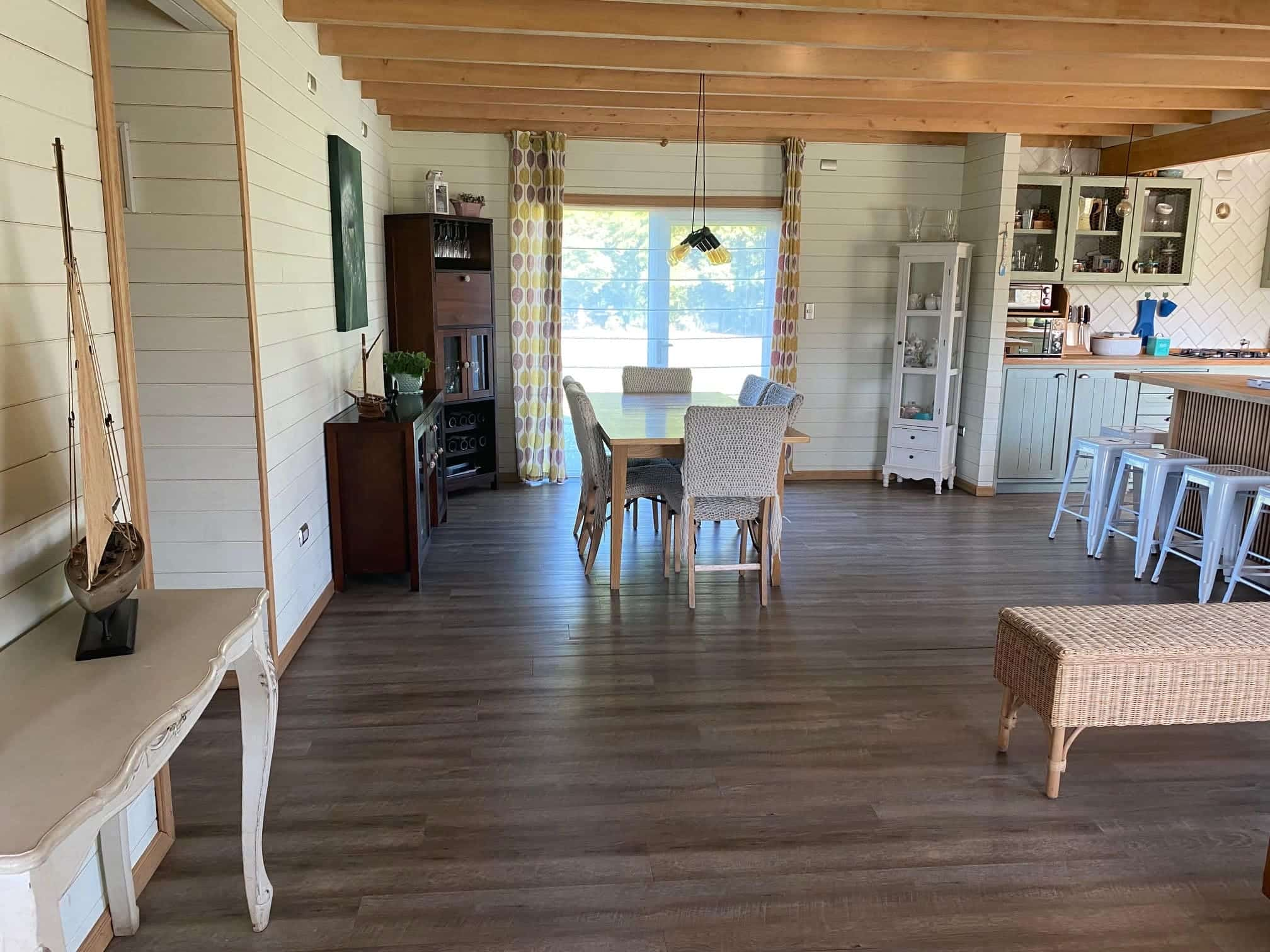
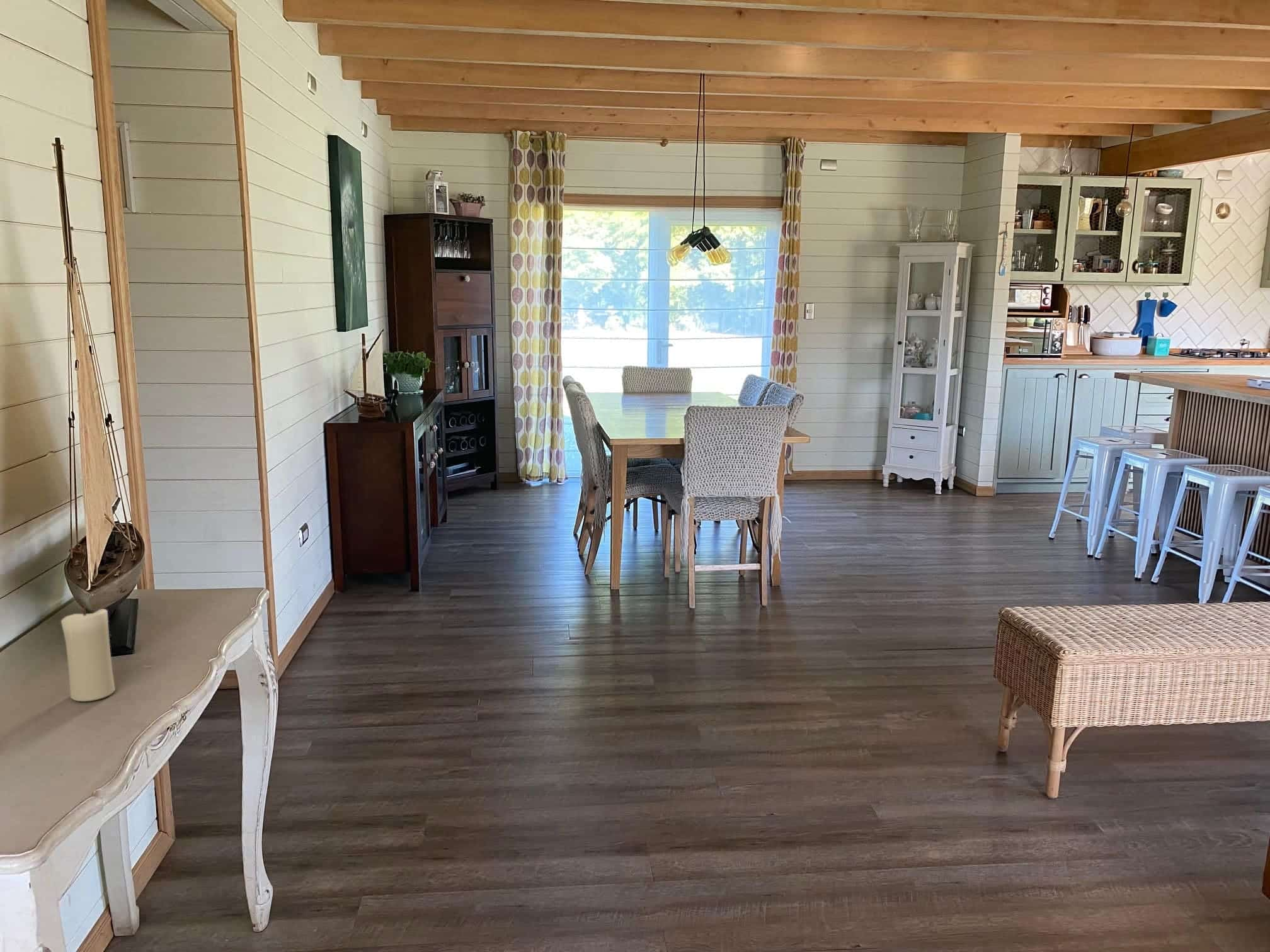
+ candle (88, 650)
